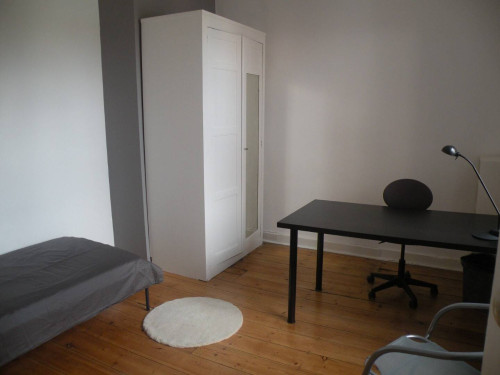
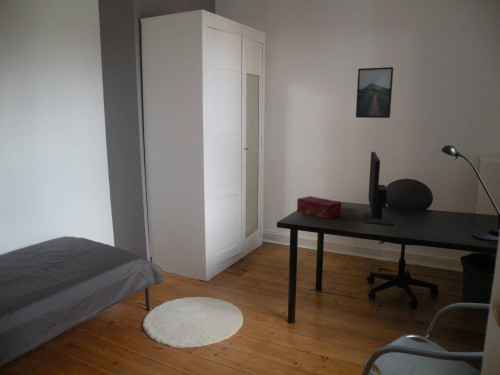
+ monitor (380, 187)
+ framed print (374, 93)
+ tissue box (318, 206)
